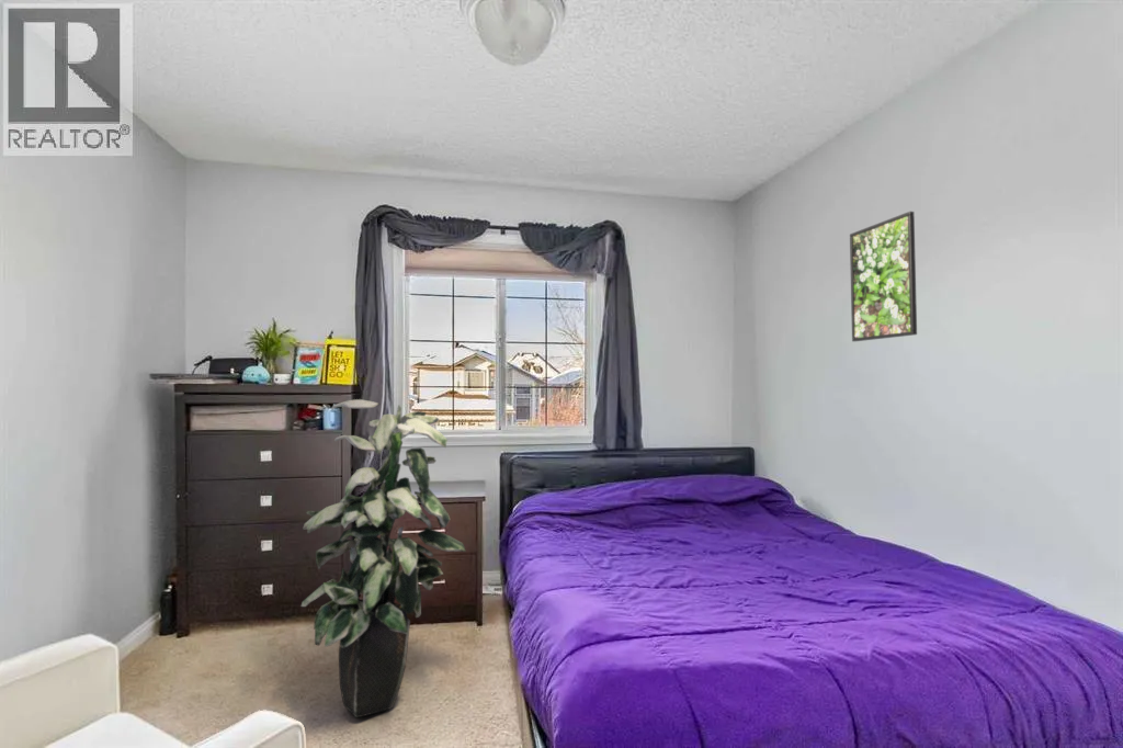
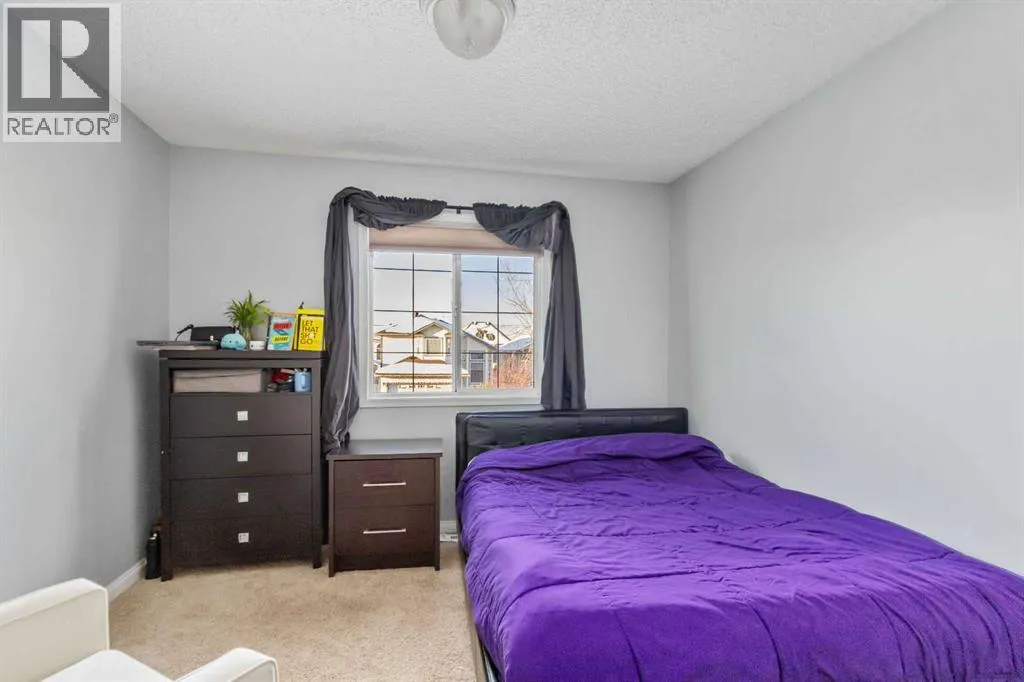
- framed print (881, 281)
- indoor plant (376, 547)
